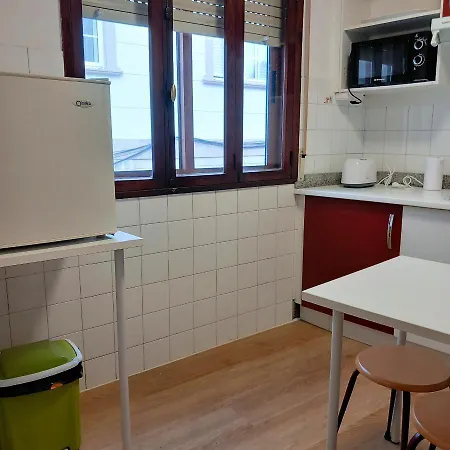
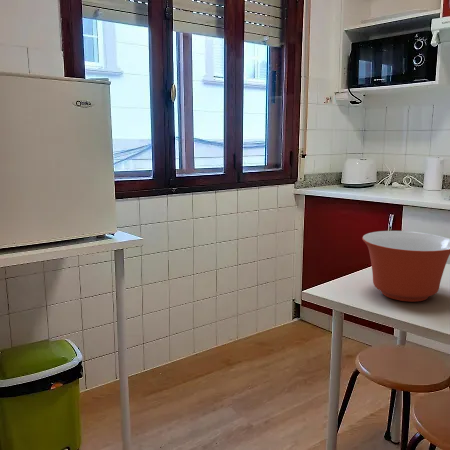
+ mixing bowl (406, 267)
